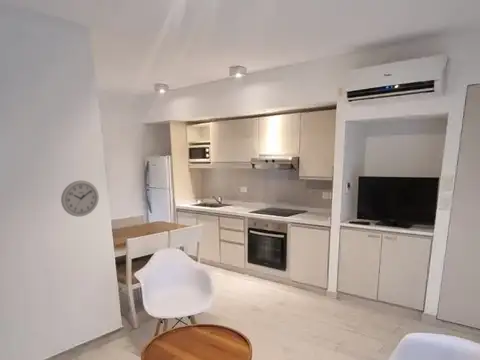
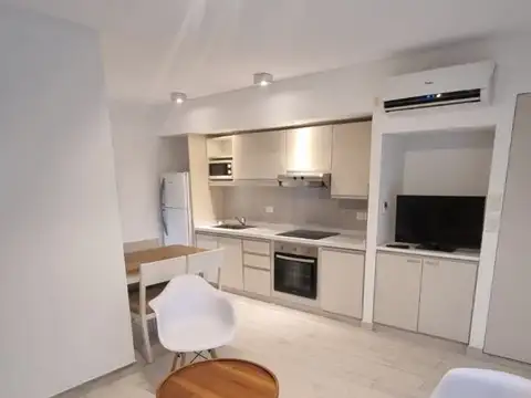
- wall clock (81, 198)
